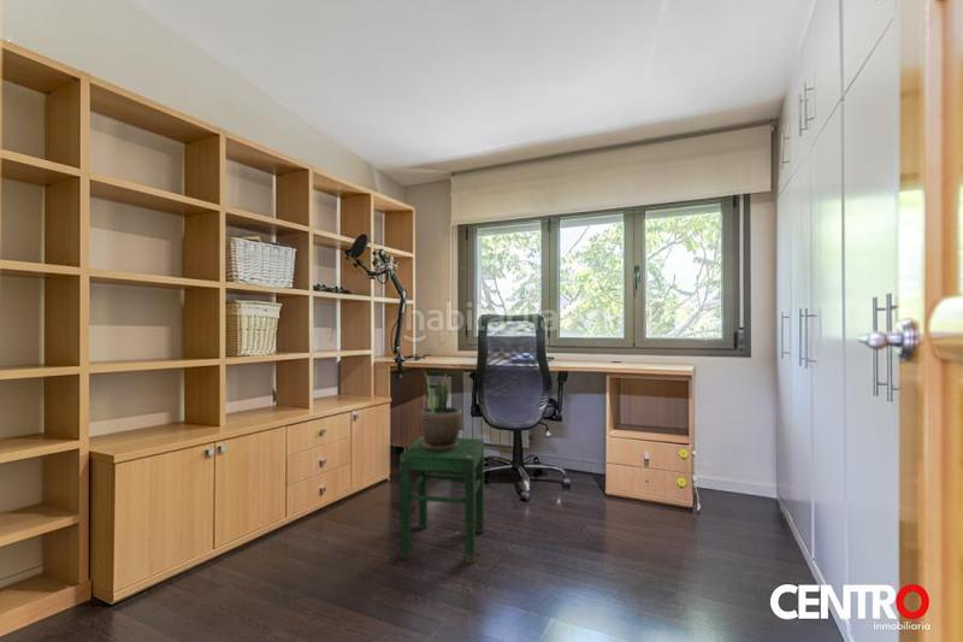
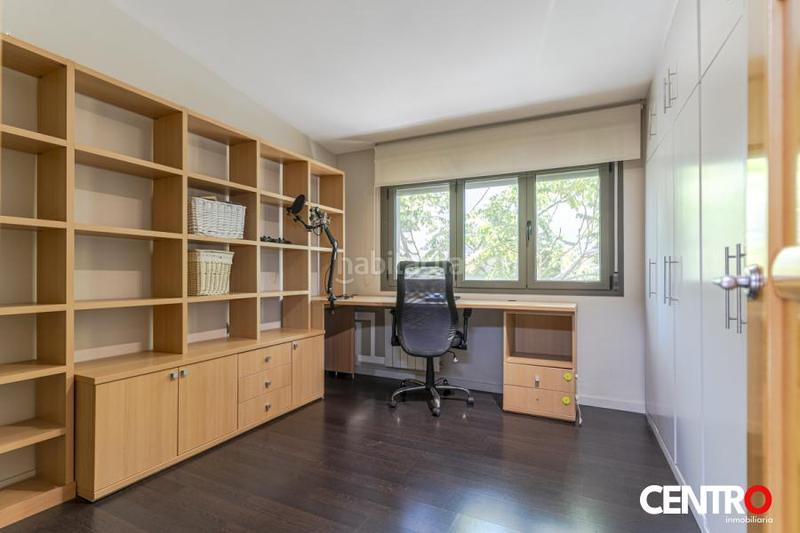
- stool (443, 496)
- potted plant (441, 407)
